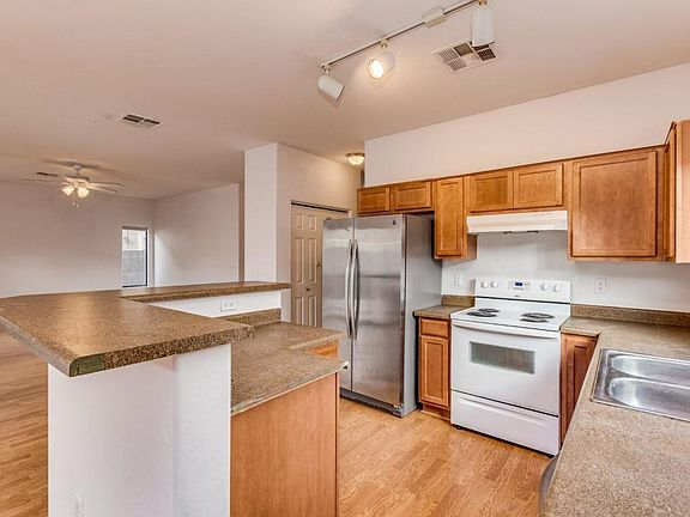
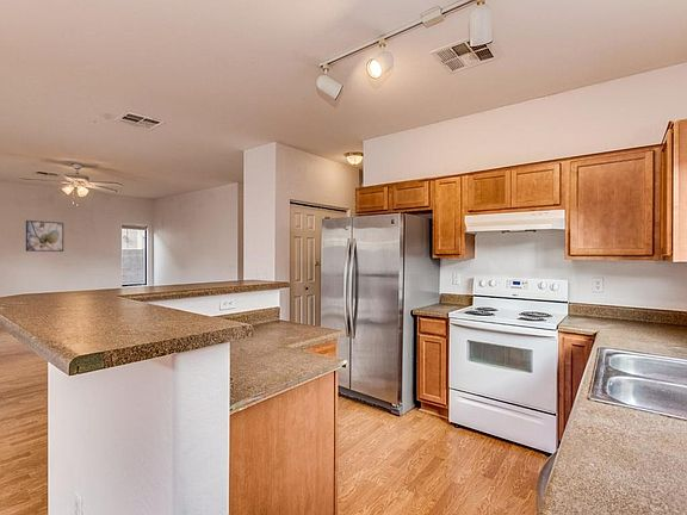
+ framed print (44, 236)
